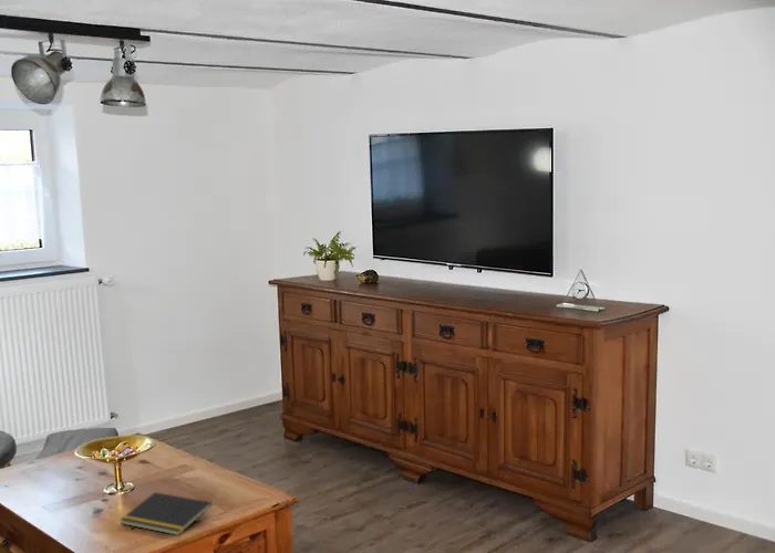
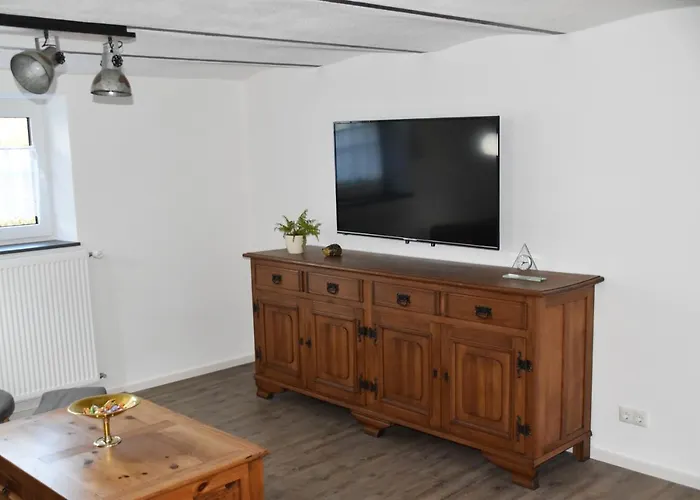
- notepad (166, 512)
